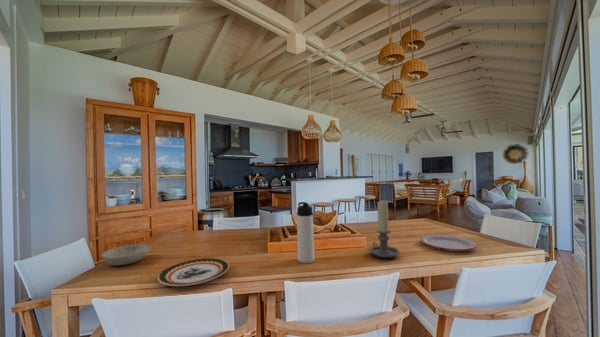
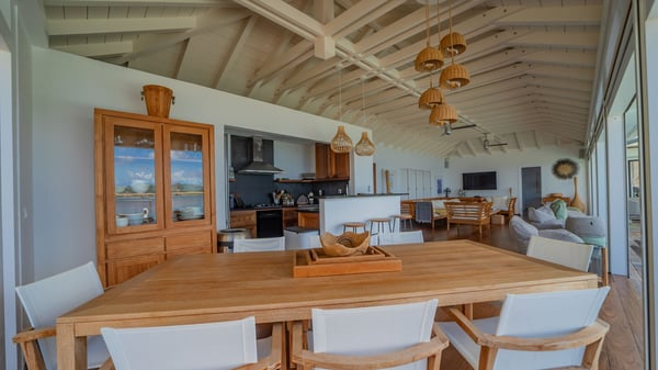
- thermos bottle (304, 231)
- bowl (127, 255)
- plate (195, 272)
- plate (447, 243)
- candle holder (381, 227)
